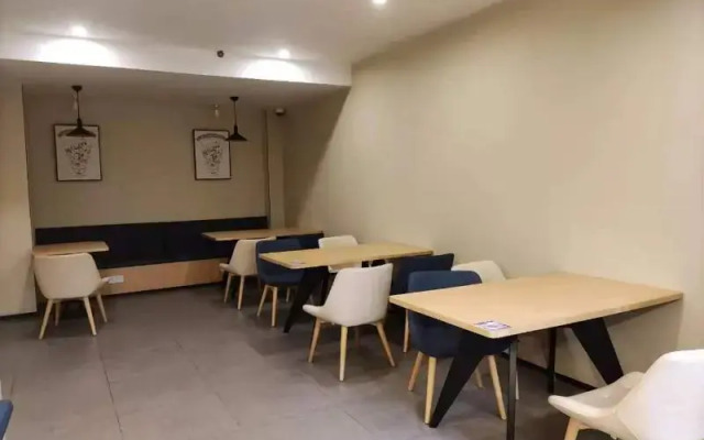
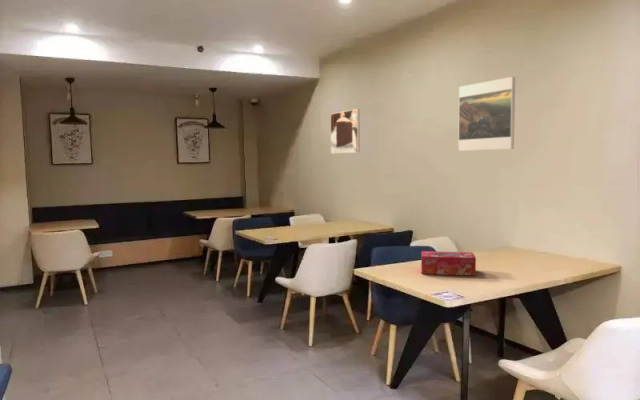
+ tissue box (447, 262)
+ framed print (484, 116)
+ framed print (344, 132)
